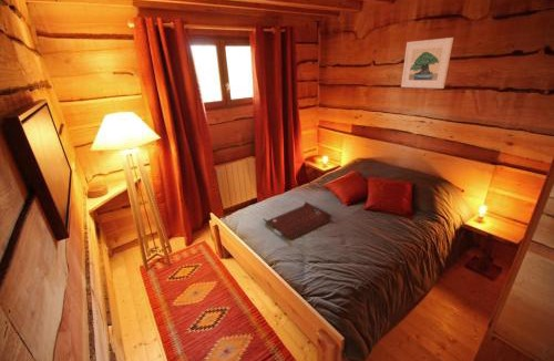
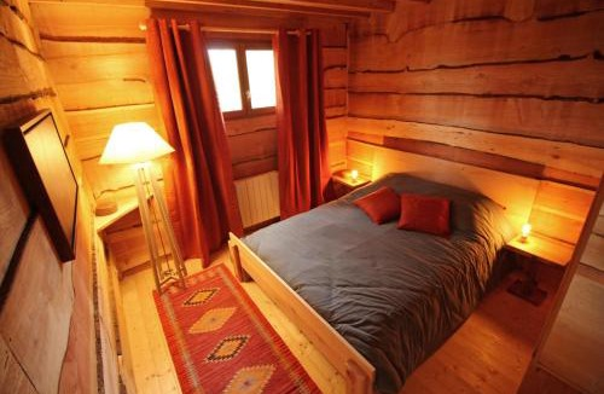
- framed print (424, 64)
- serving tray (297, 219)
